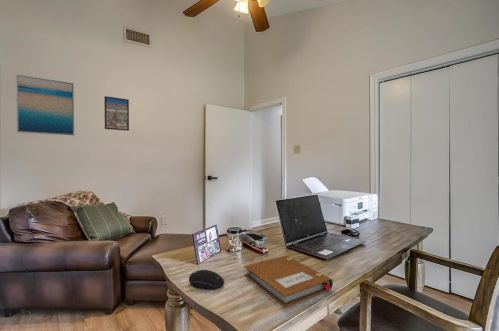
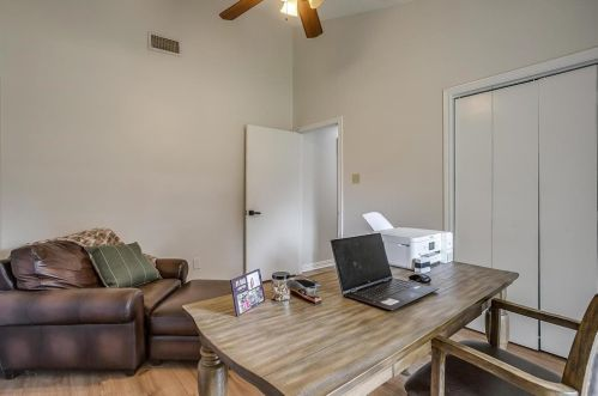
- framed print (117, 113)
- notebook (287, 277)
- wall art (46, 106)
- computer mouse (206, 278)
